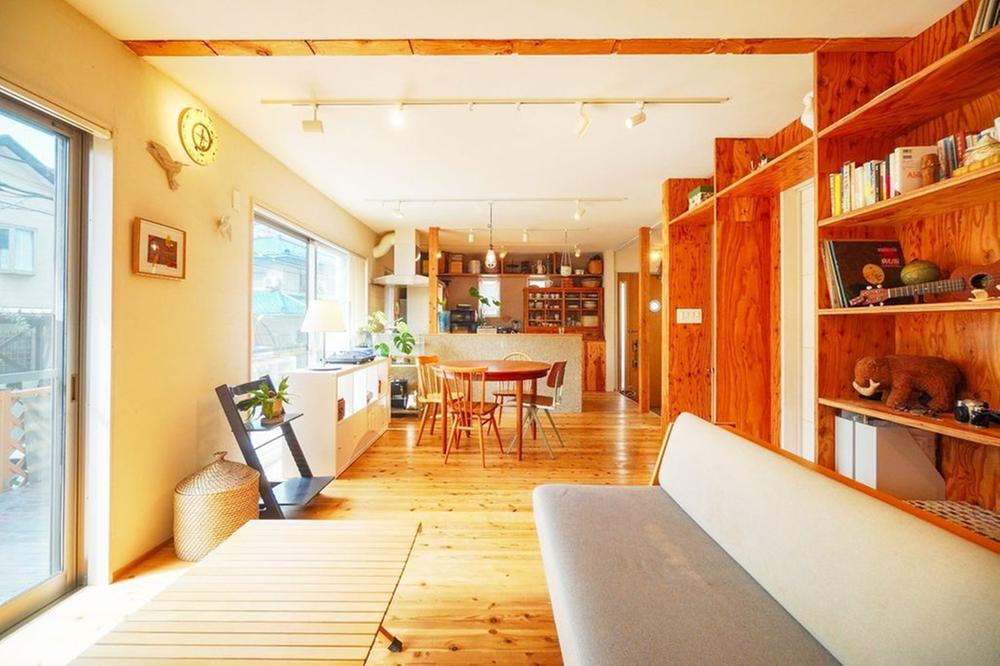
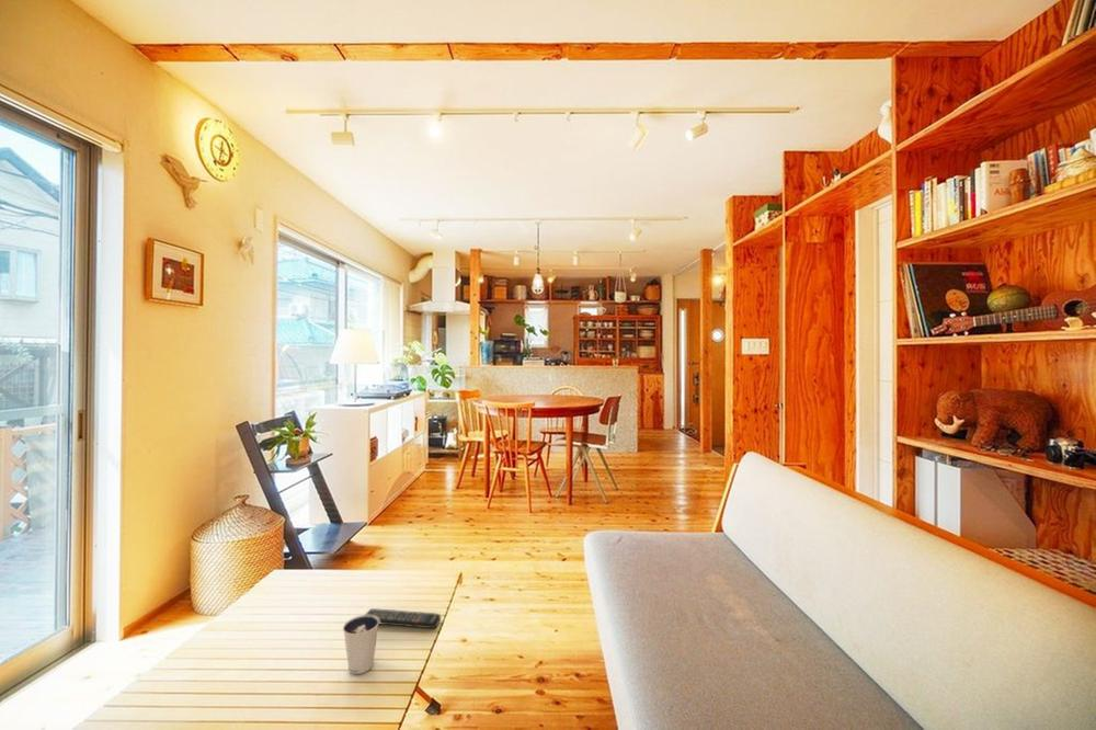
+ remote control (400, 618)
+ dixie cup (361, 645)
